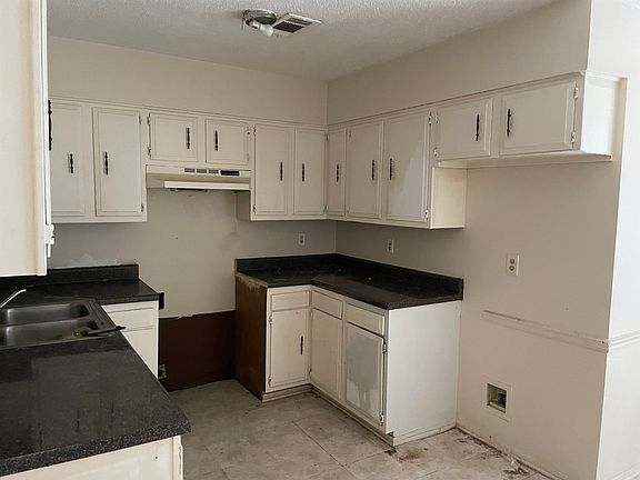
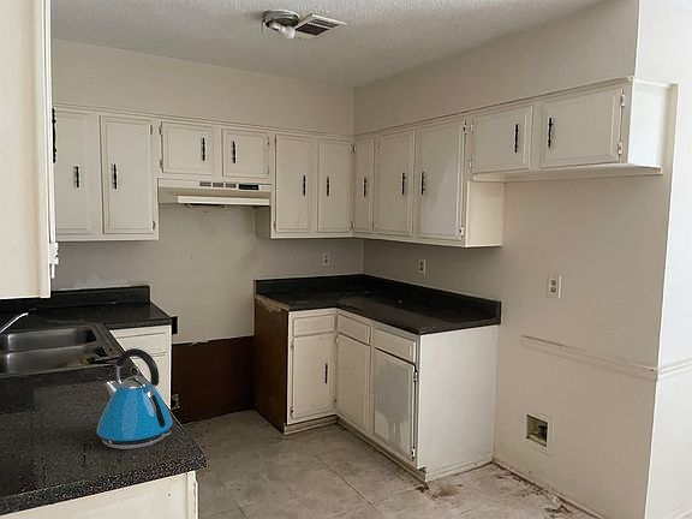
+ kettle (137, 392)
